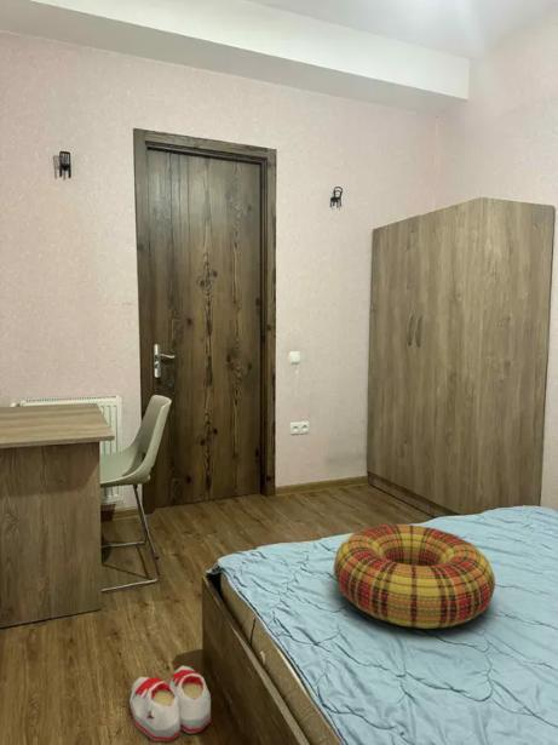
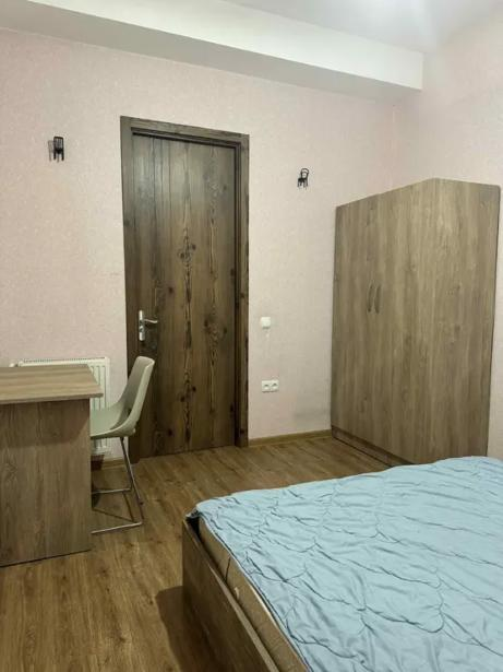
- cushion (412, 571)
- shoe (172, 690)
